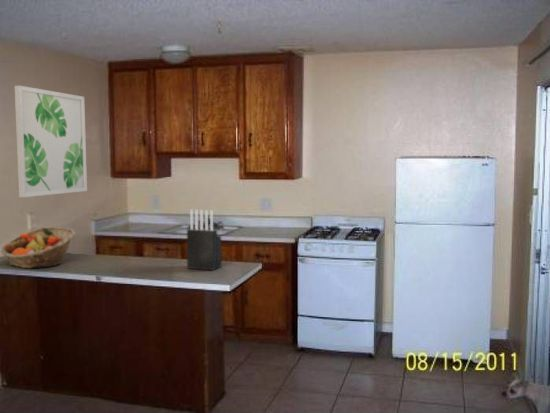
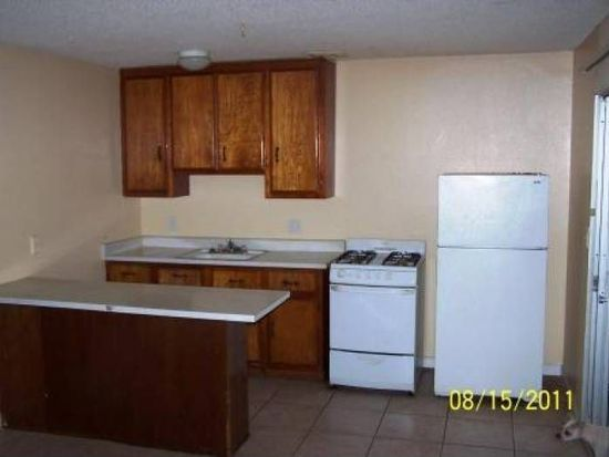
- wall art (54, 143)
- fruit basket (38, 247)
- knife block (205, 238)
